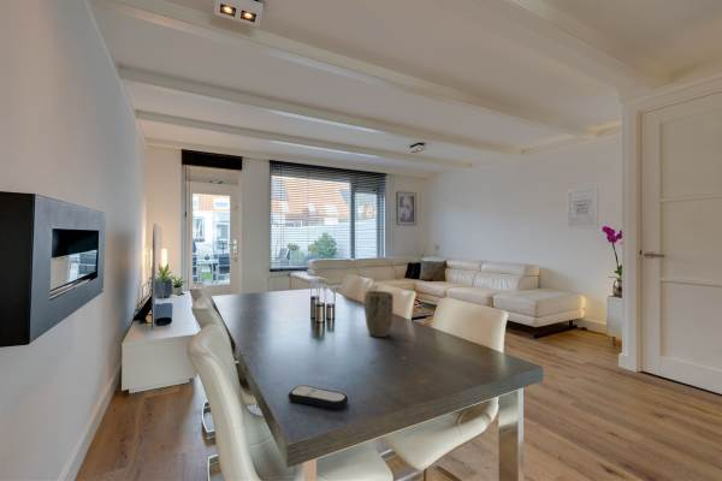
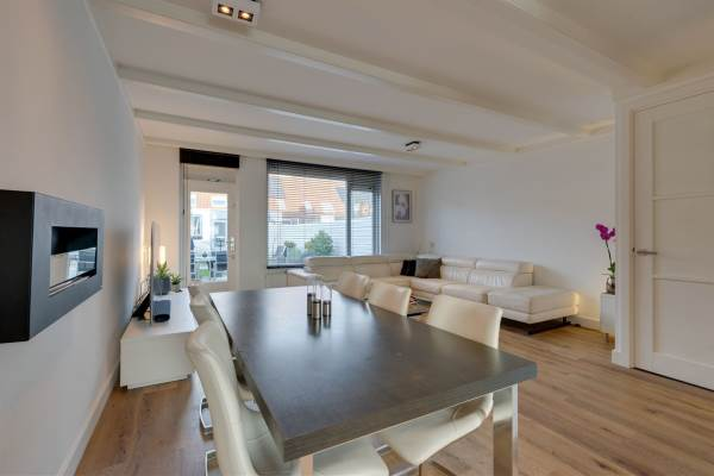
- plant pot (378, 313)
- wall art (581, 208)
- remote control (318, 396)
